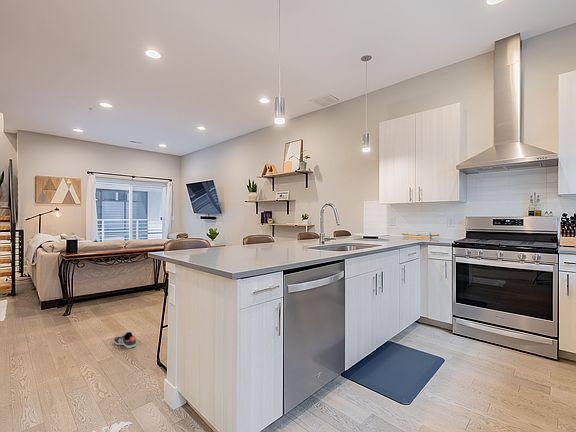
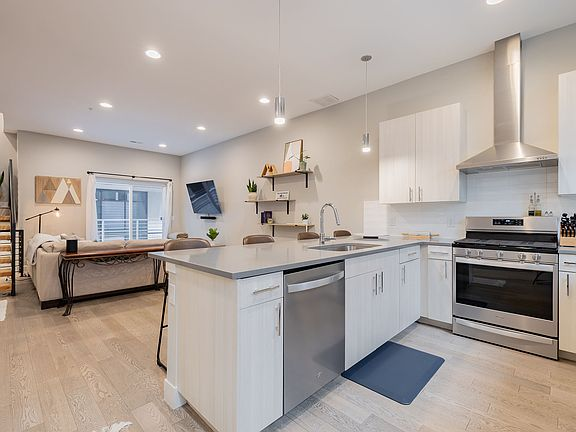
- sneaker (125, 337)
